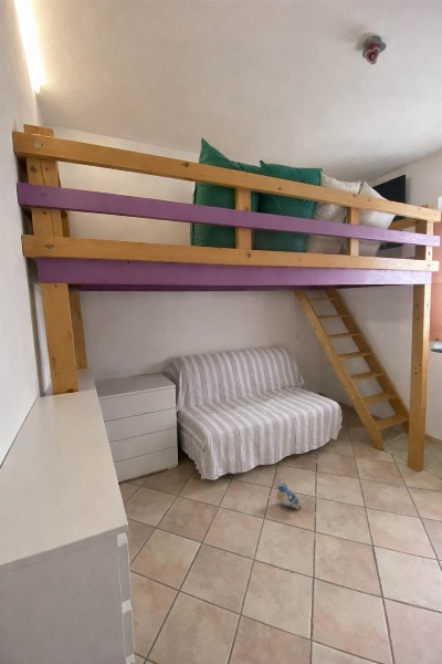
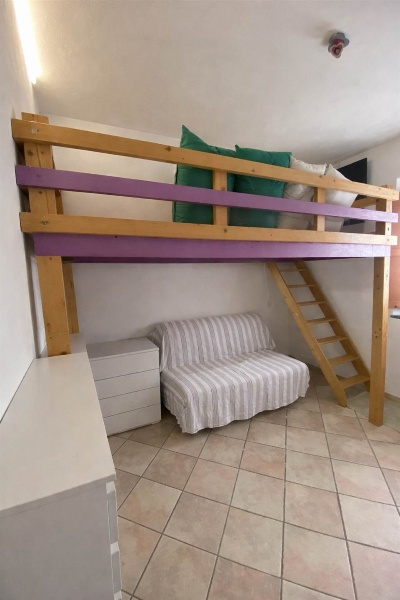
- plush toy (288, 496)
